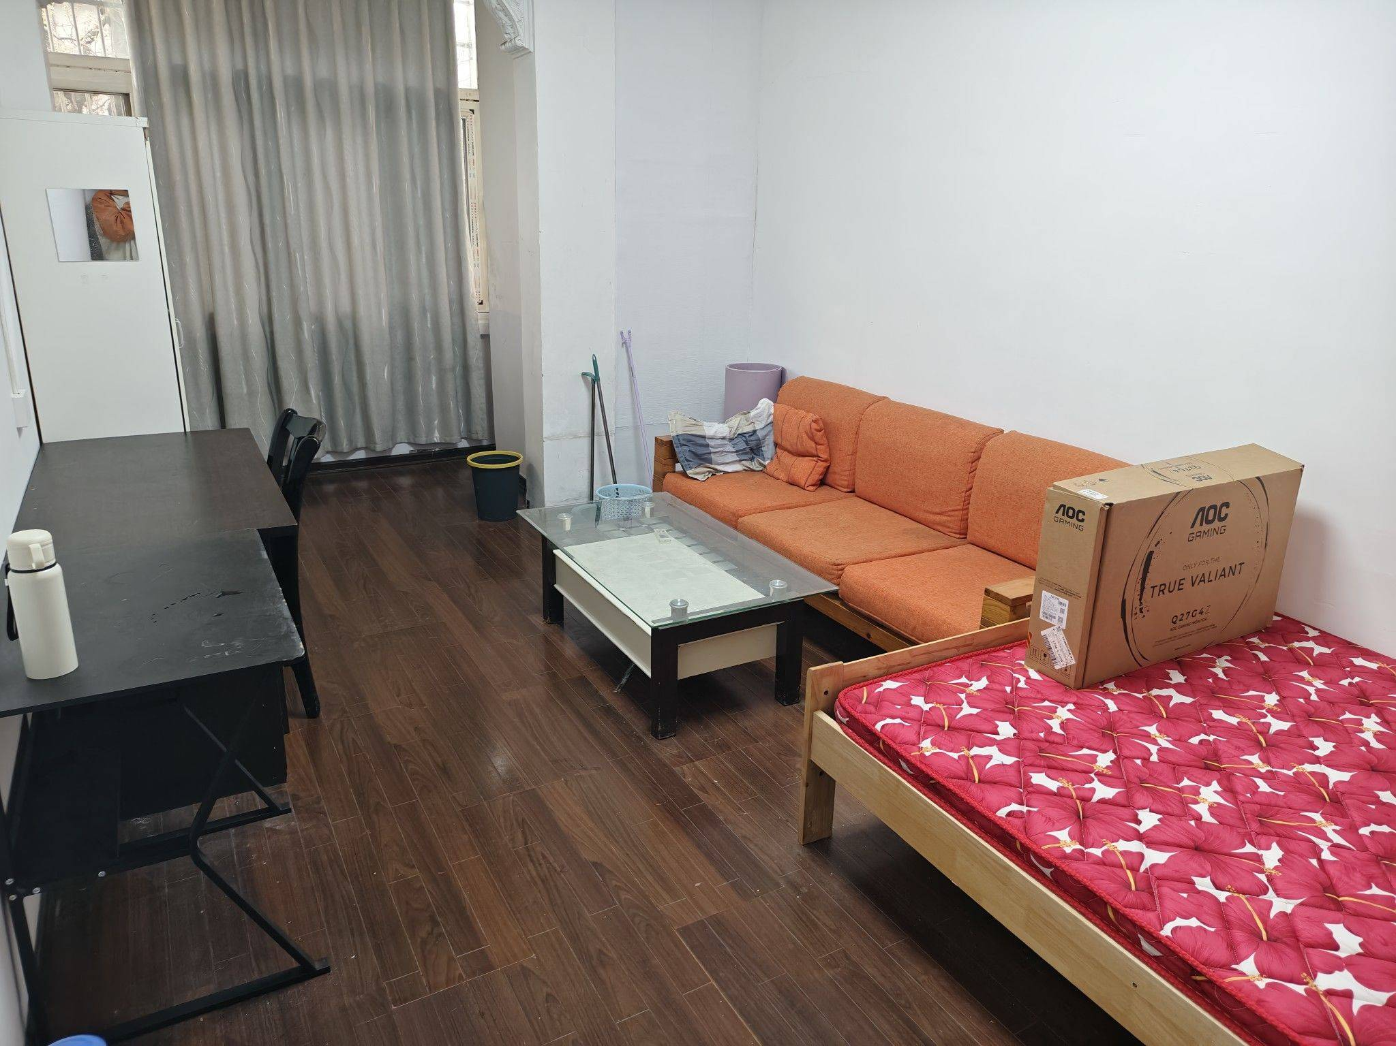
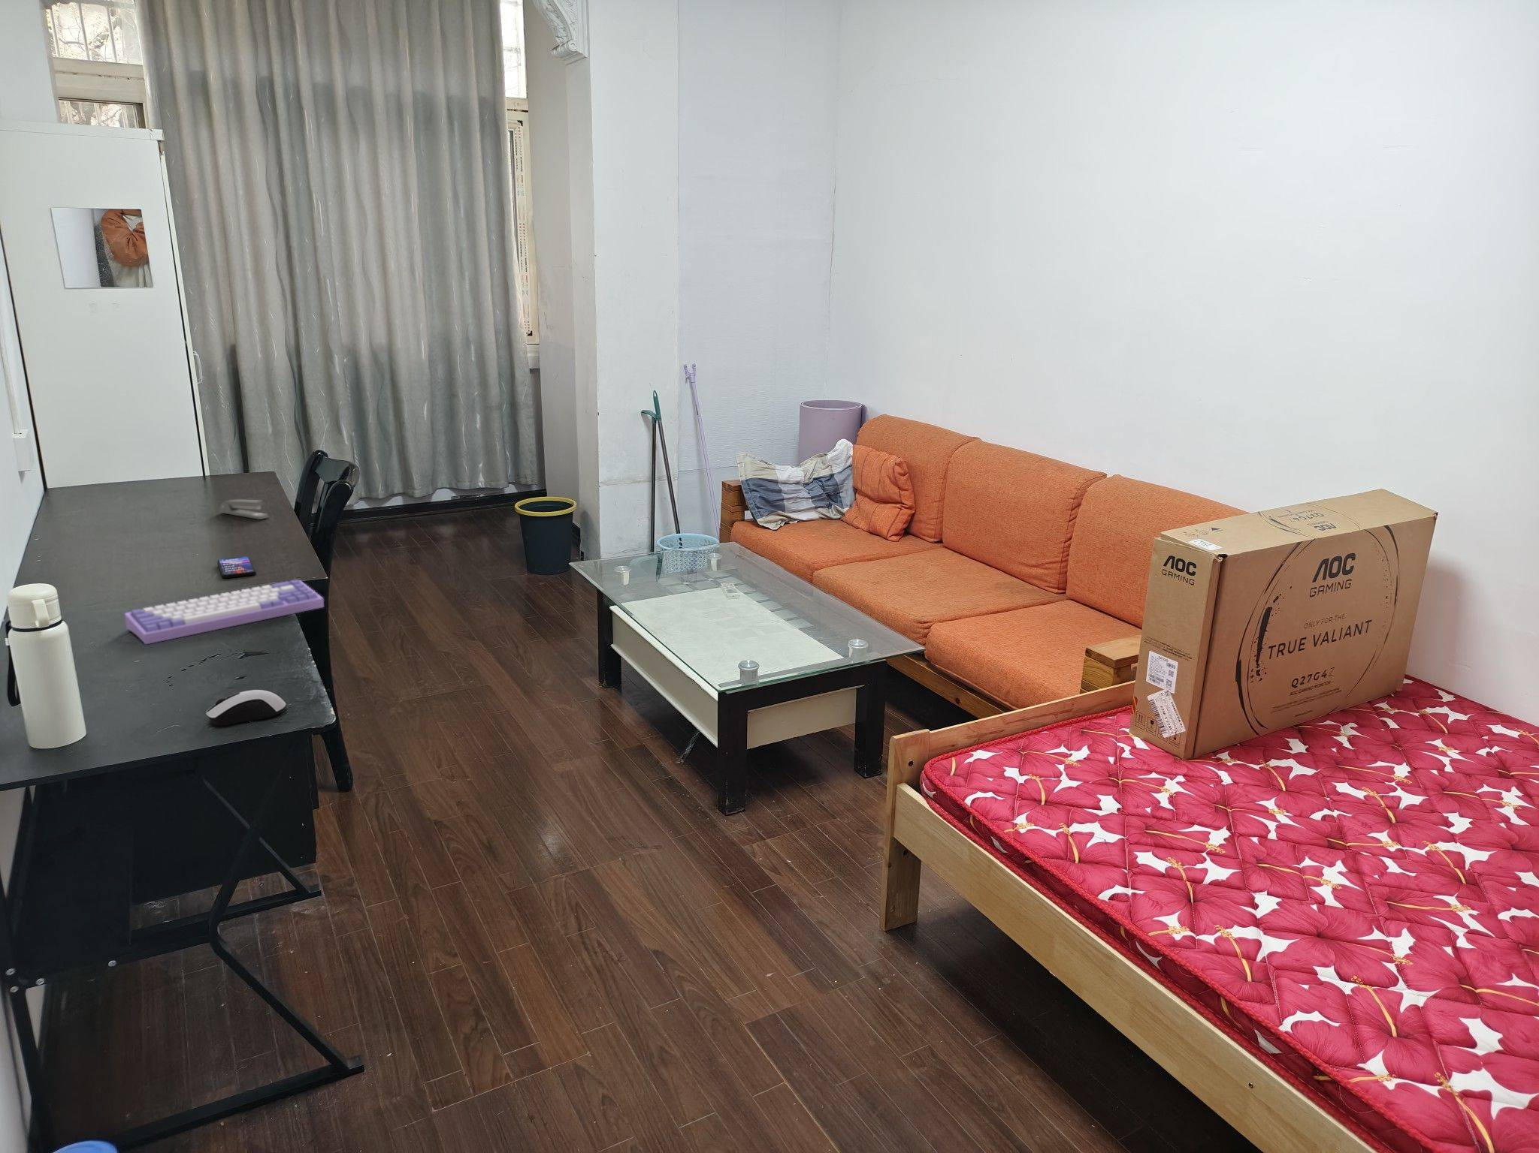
+ keyboard (228, 608)
+ smartphone (236, 567)
+ stapler (242, 506)
+ computer mouse (246, 704)
